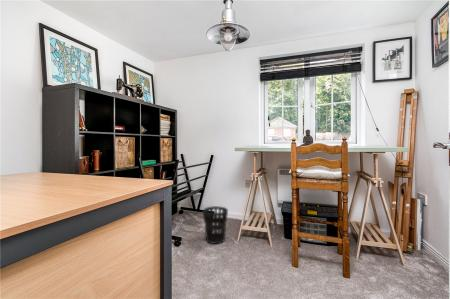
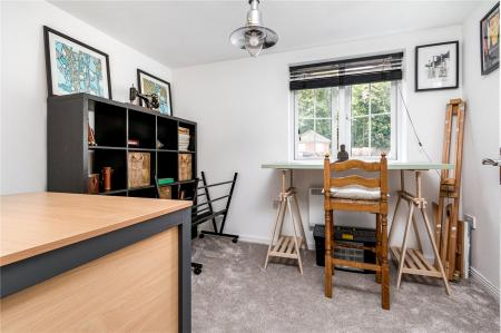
- wastebasket (215, 224)
